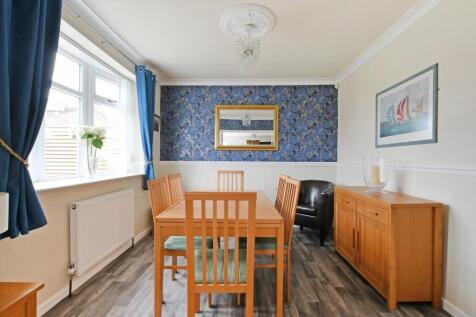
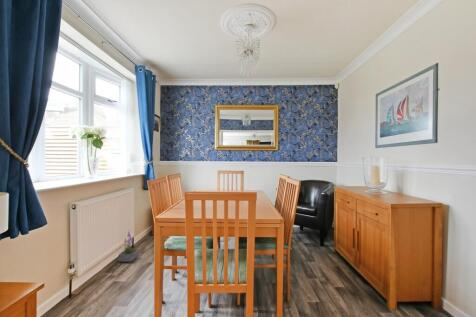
+ potted plant (128, 244)
